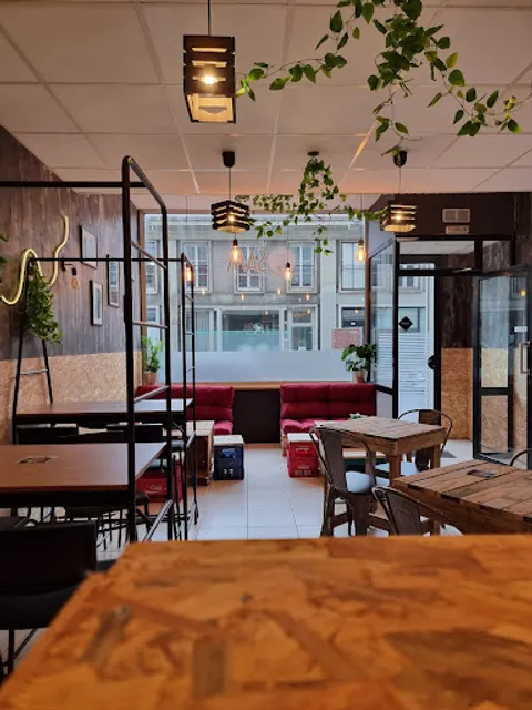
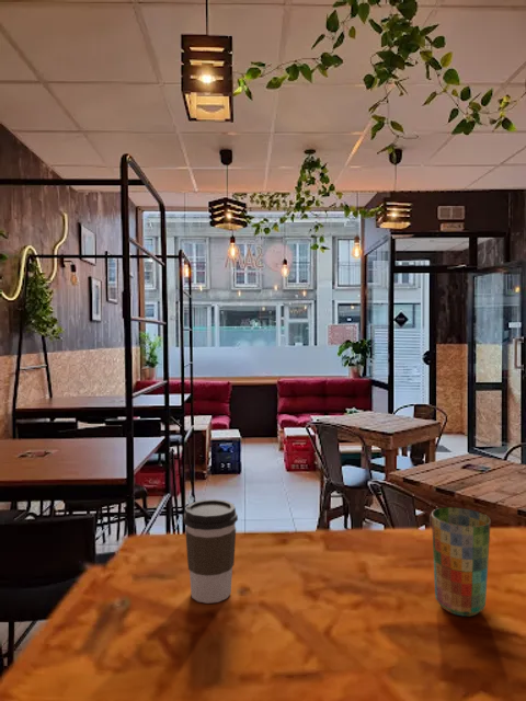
+ coffee cup (210, 550)
+ cup (459, 561)
